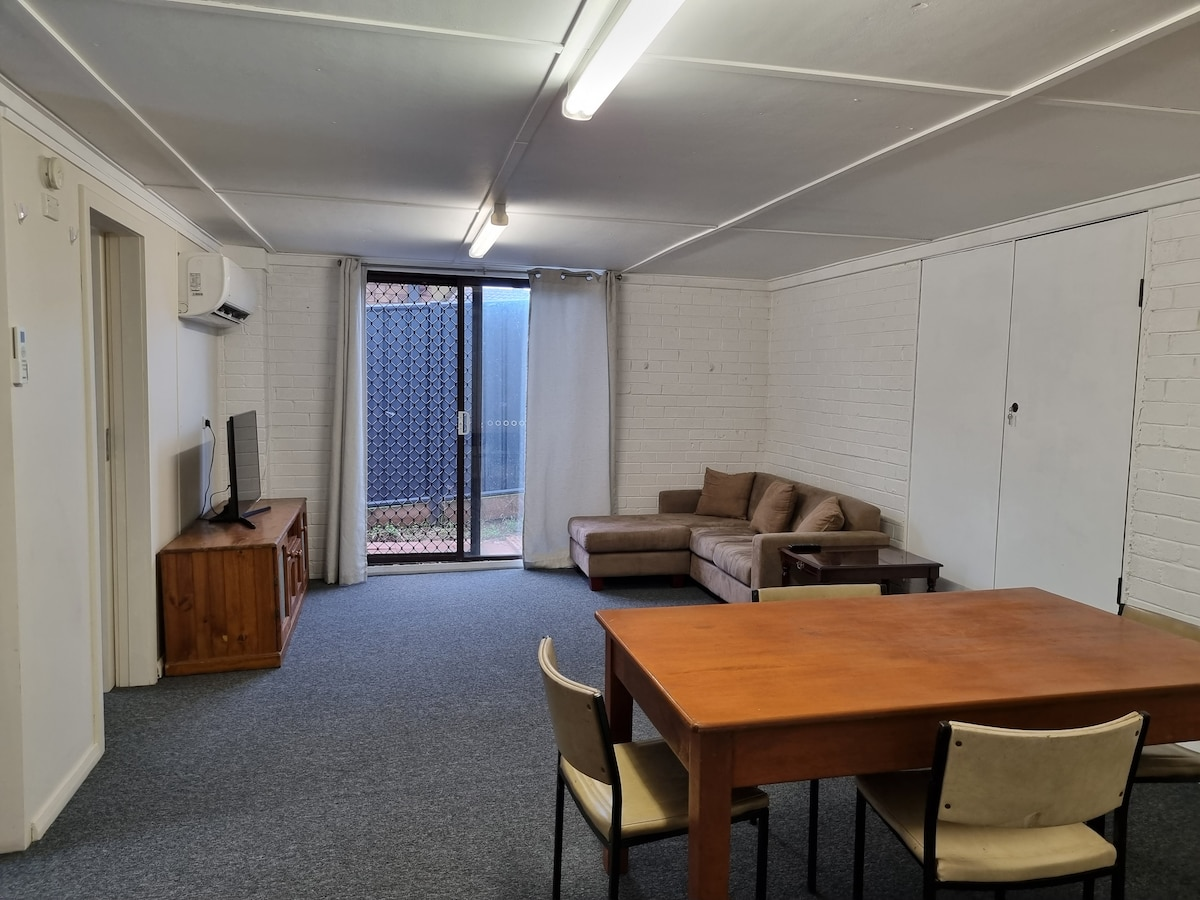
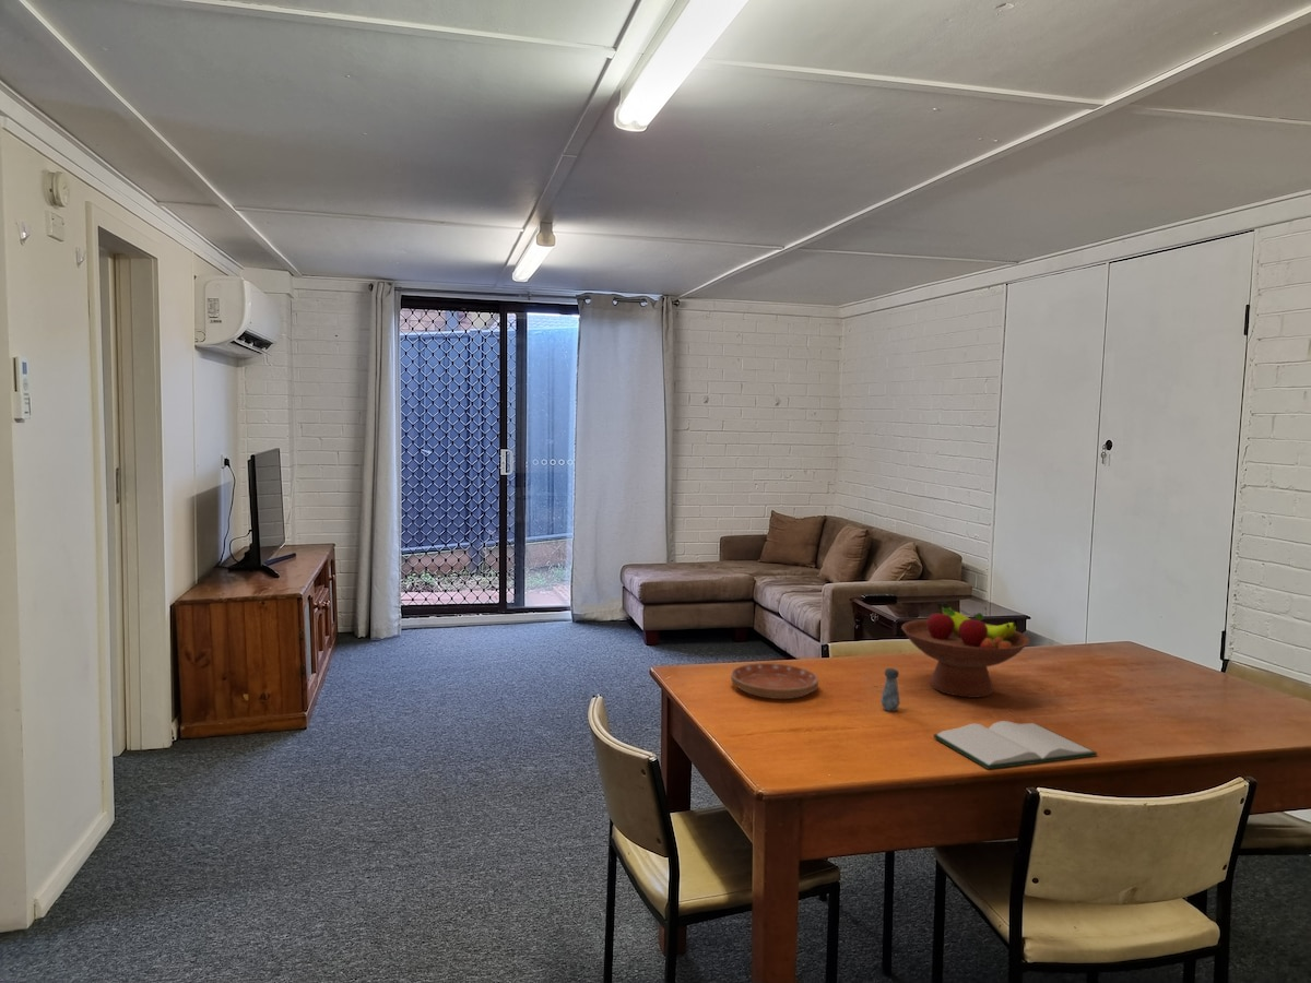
+ saucer (773, 682)
+ fruit bowl (962, 650)
+ salt shaker (890, 689)
+ hardback book (1013, 741)
